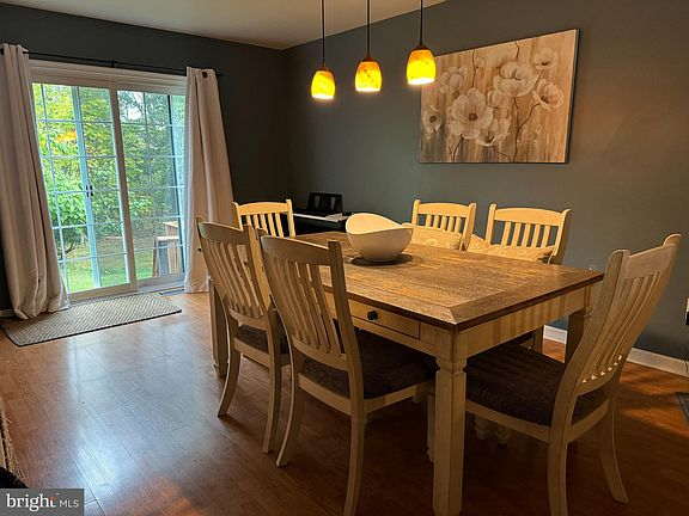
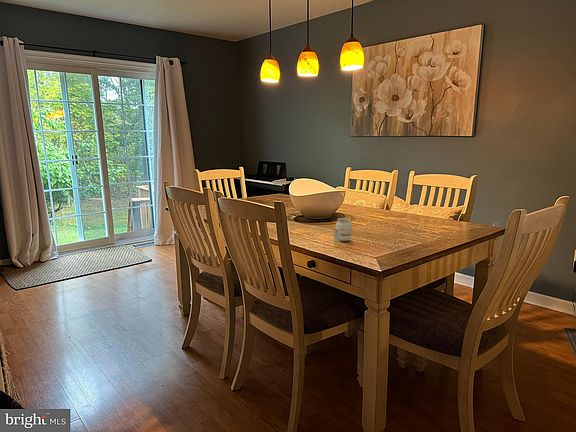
+ candle (342, 231)
